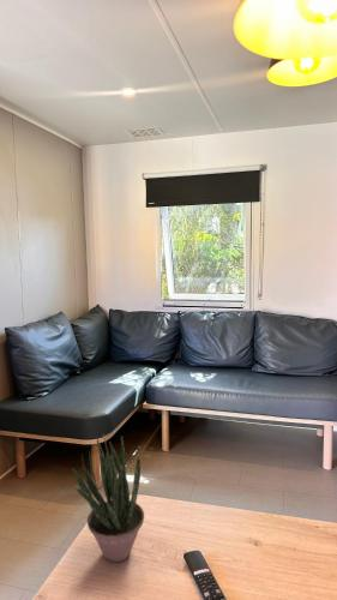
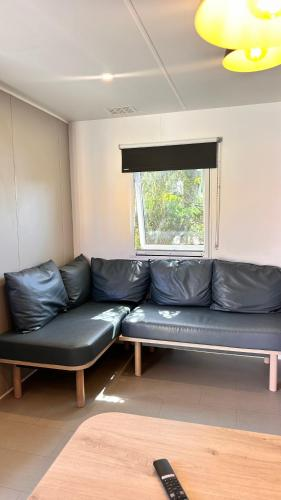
- potted plant (108, 498)
